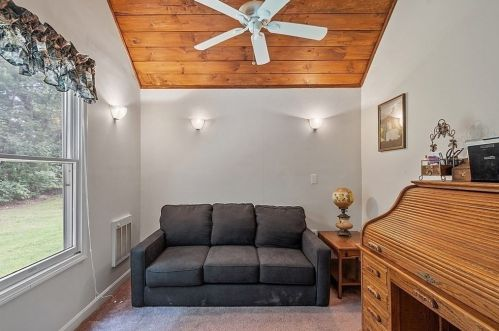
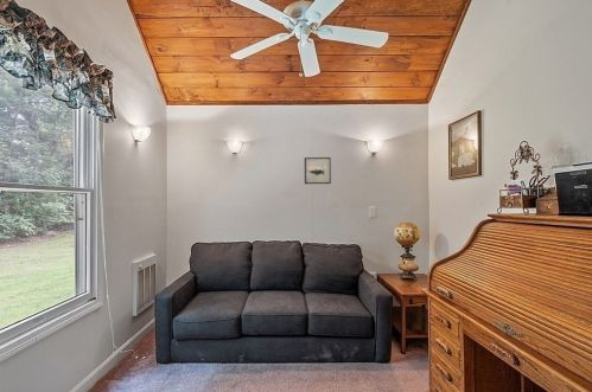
+ wall art (317, 171)
